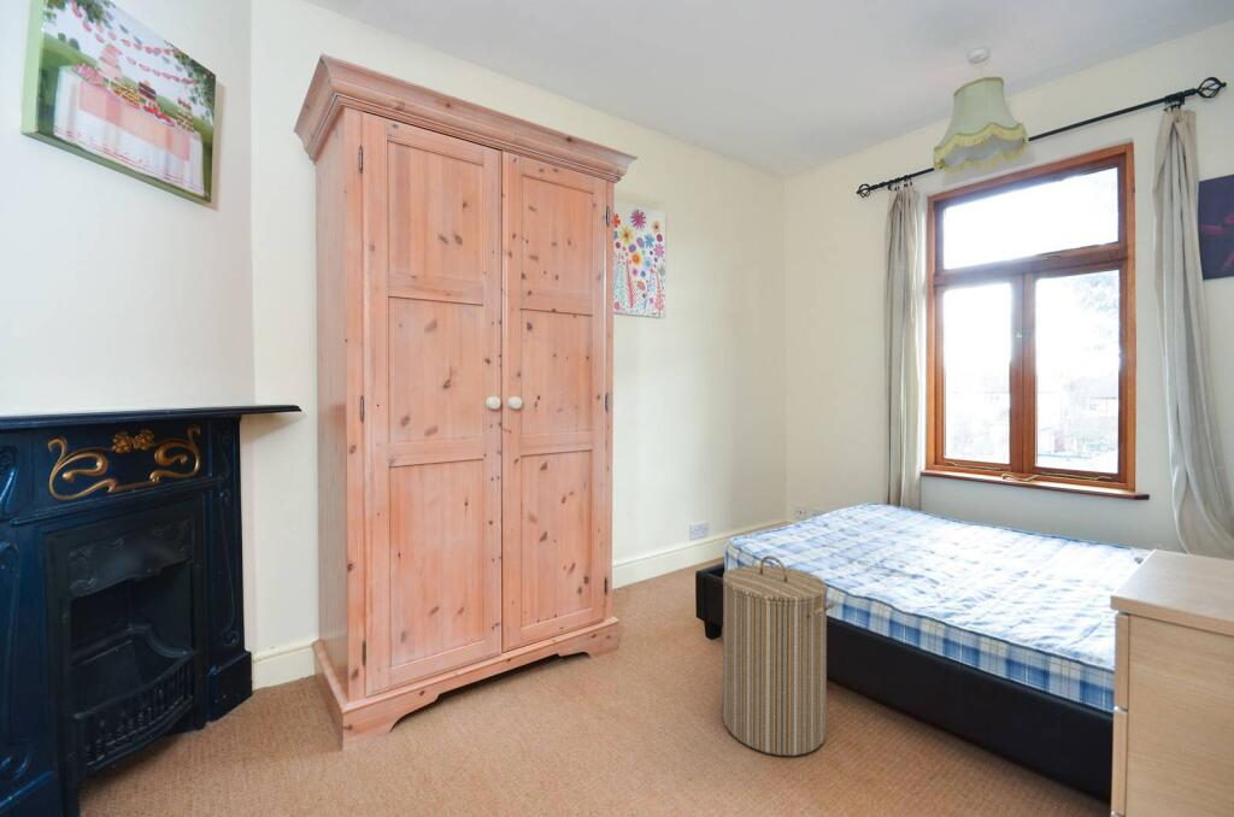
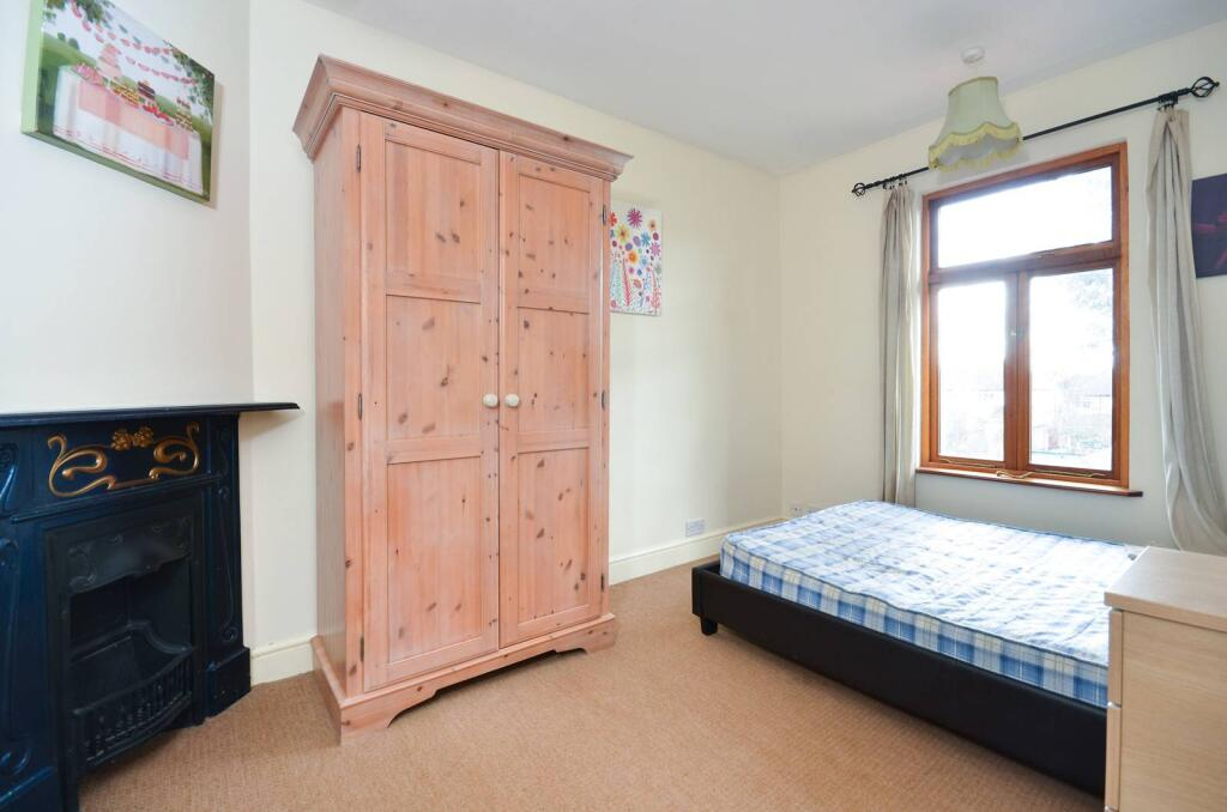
- laundry hamper (772, 640)
